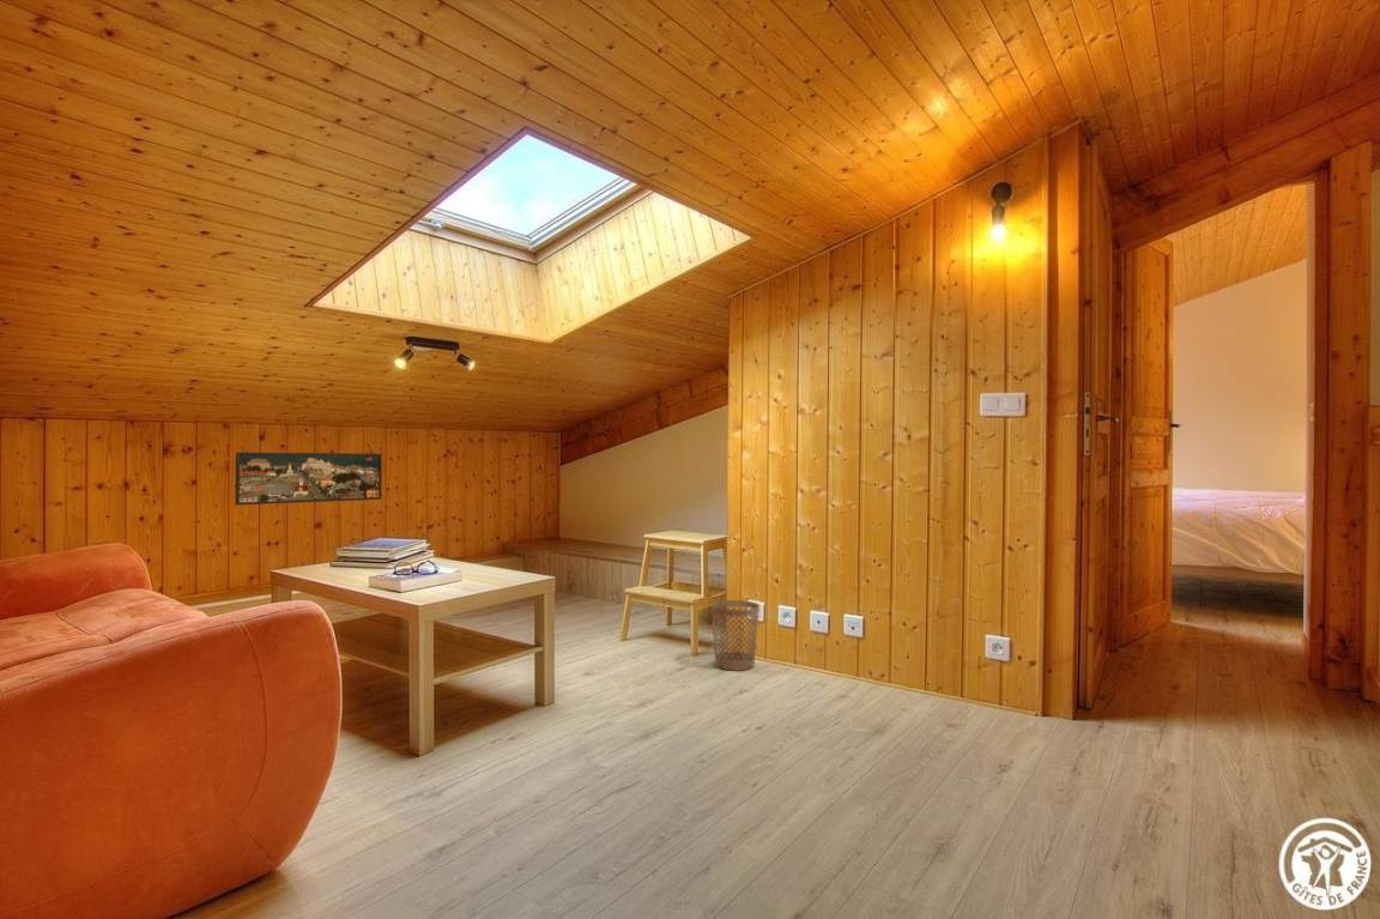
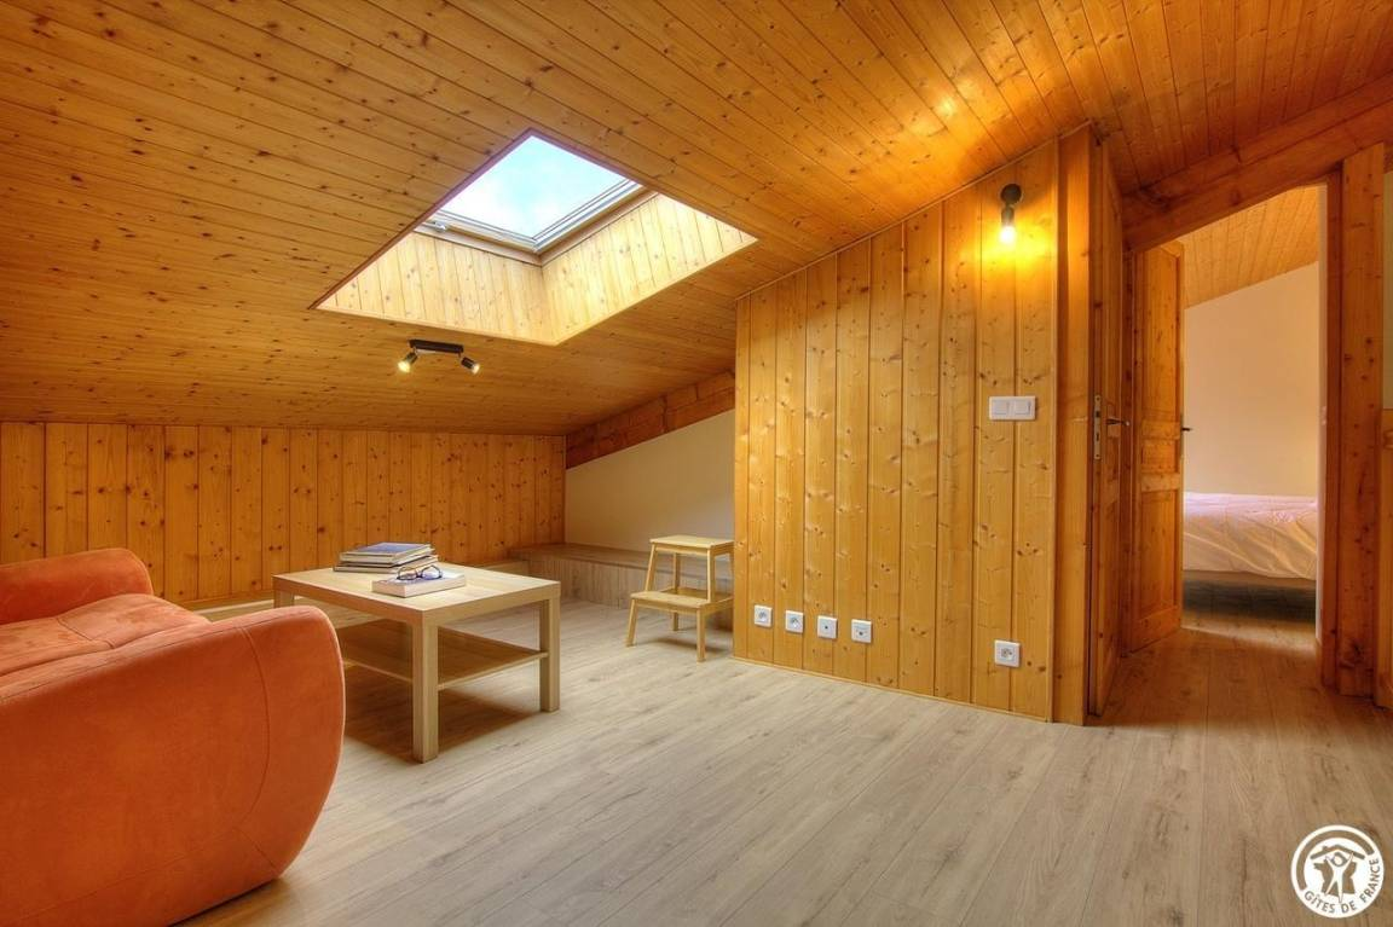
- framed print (314, 477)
- wastebasket (734, 635)
